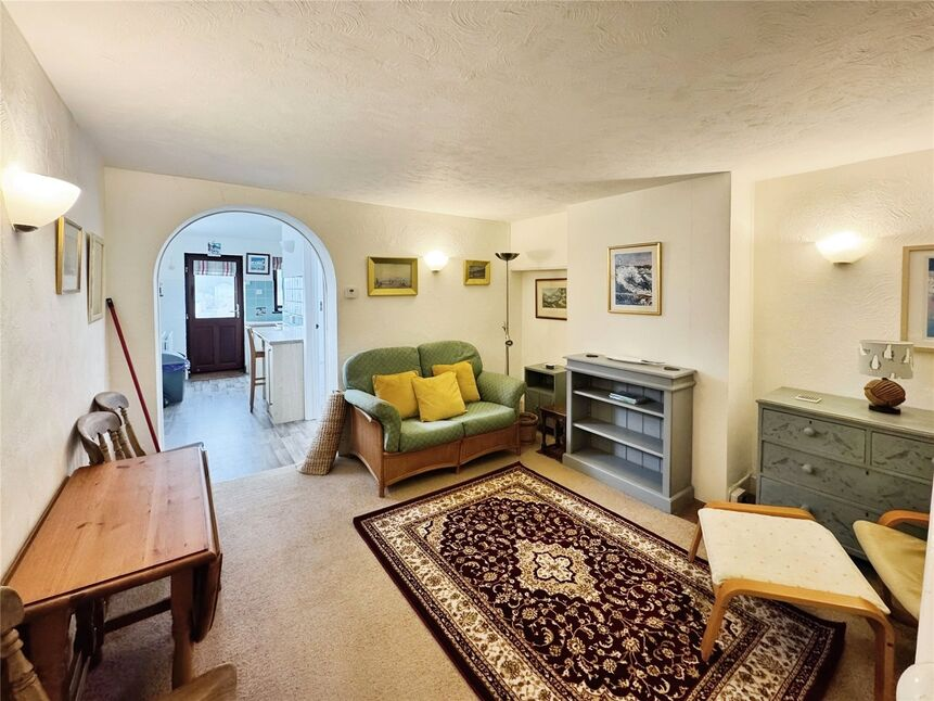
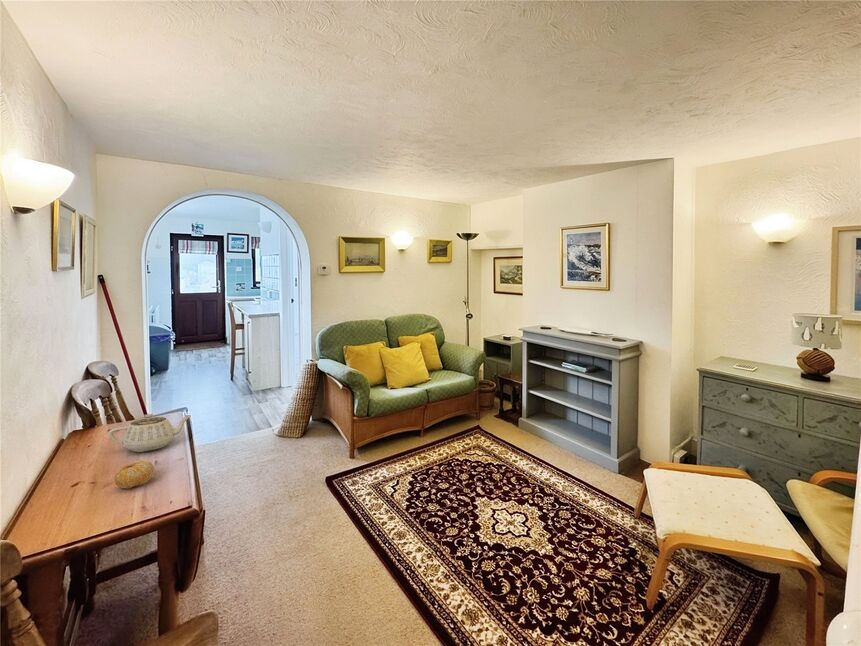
+ fruit (135, 473)
+ teapot (151, 430)
